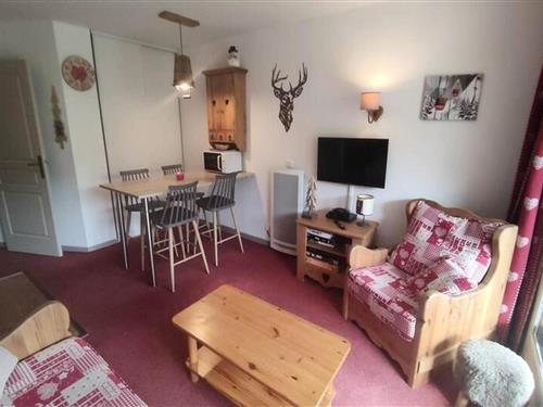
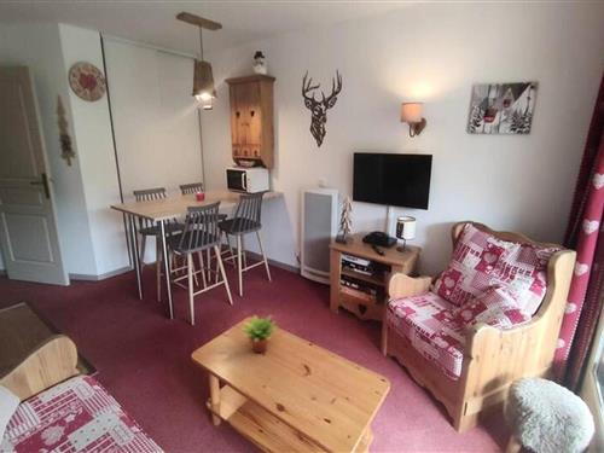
+ succulent plant (260, 335)
